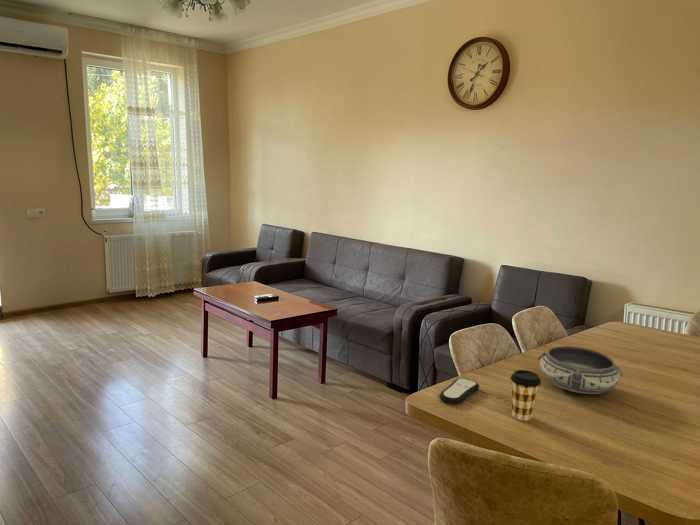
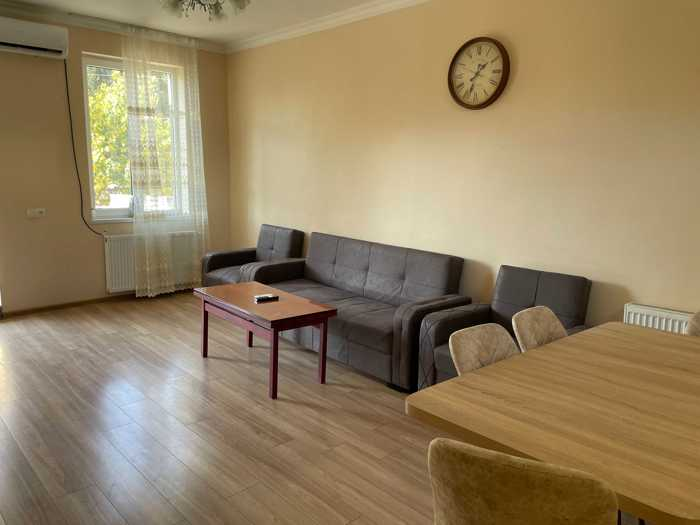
- coffee cup (523, 395)
- remote control (458, 390)
- bowl (578, 372)
